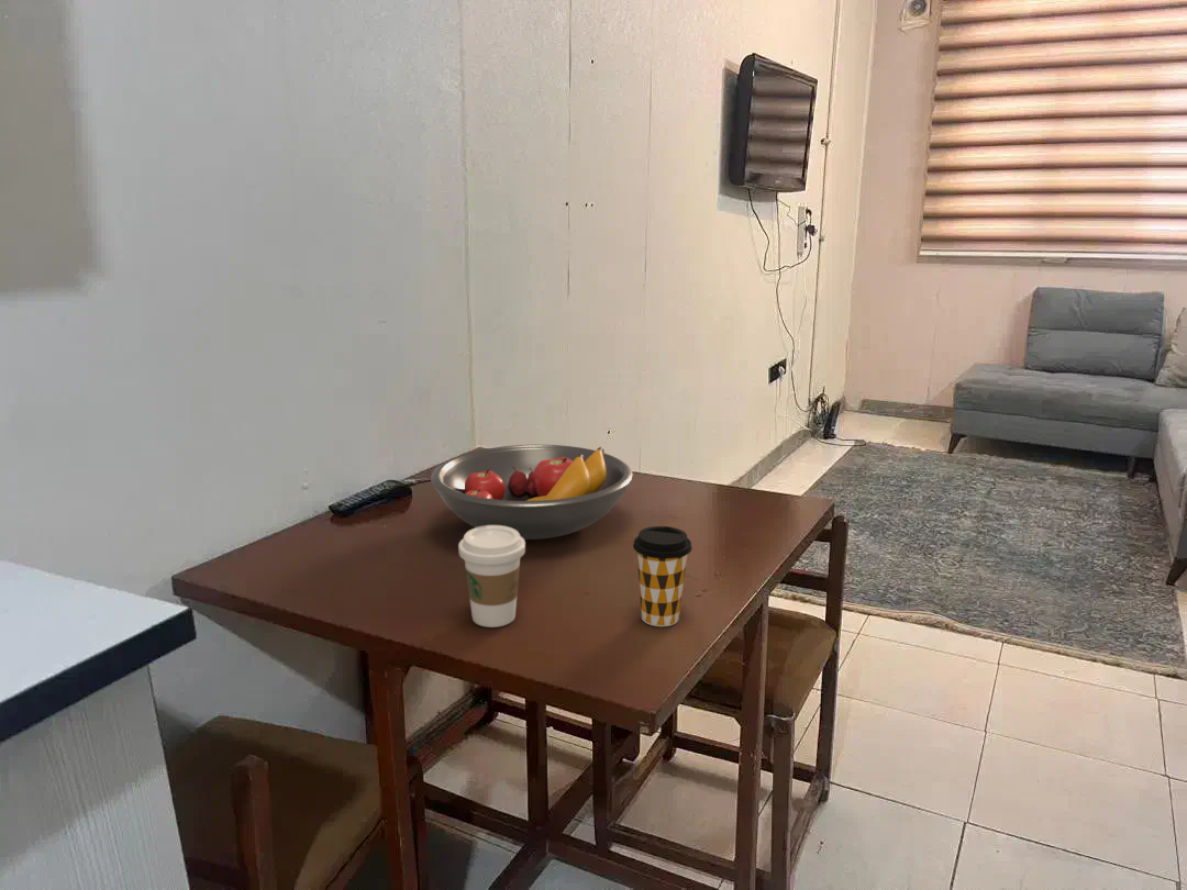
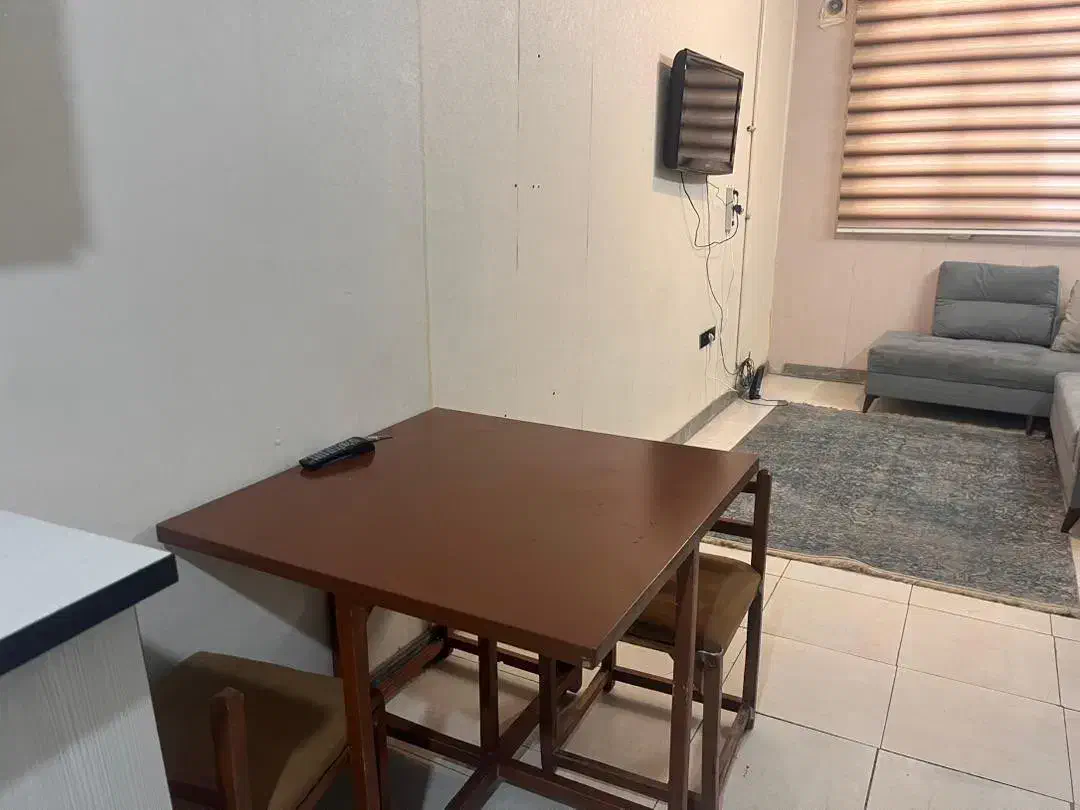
- fruit bowl (533, 490)
- coffee cup (661, 577)
- coffee cup (492, 576)
